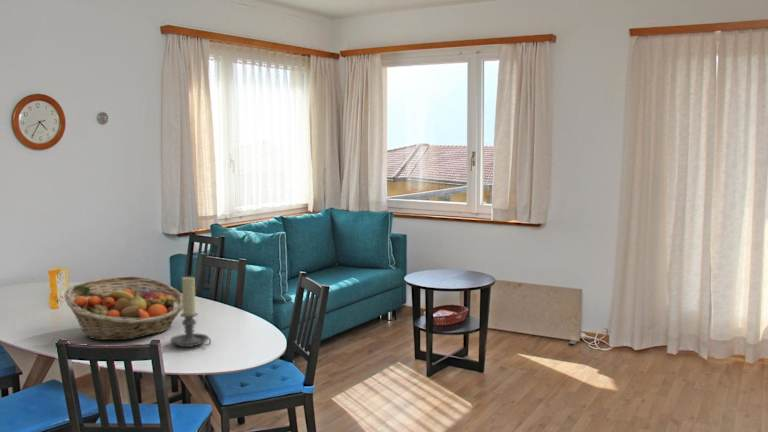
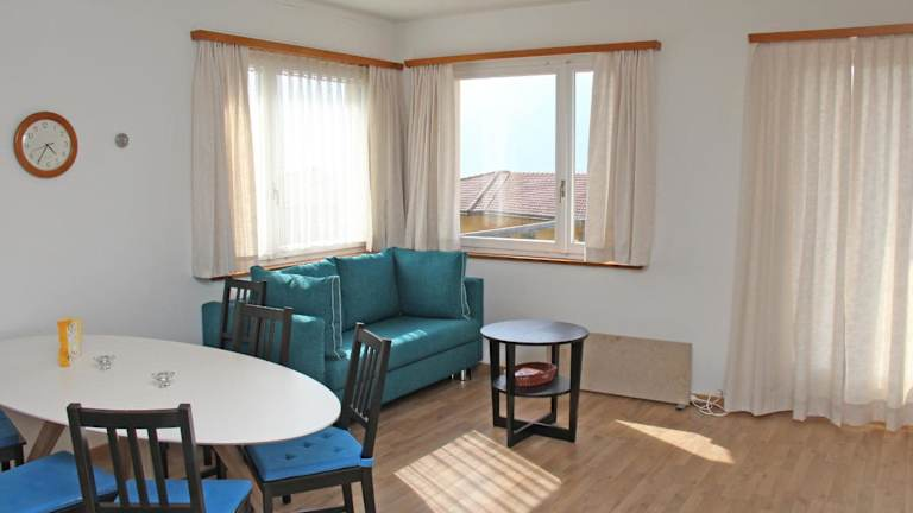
- candle holder (191, 310)
- fruit basket (126, 306)
